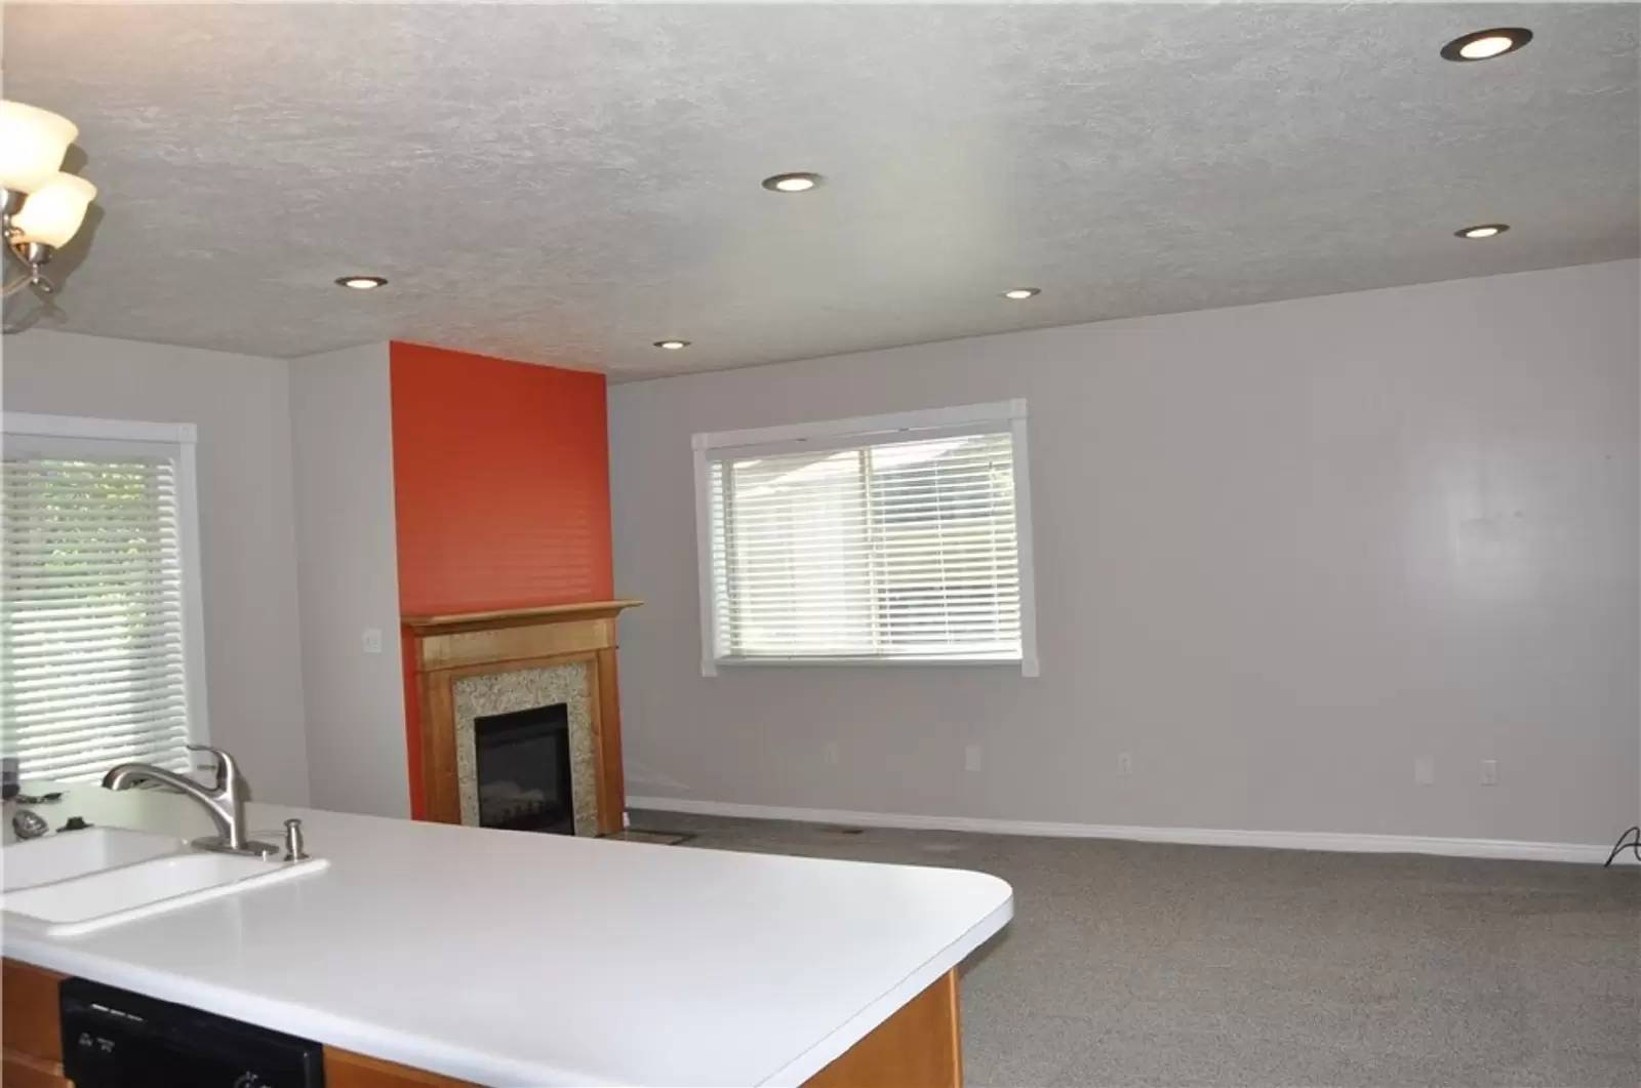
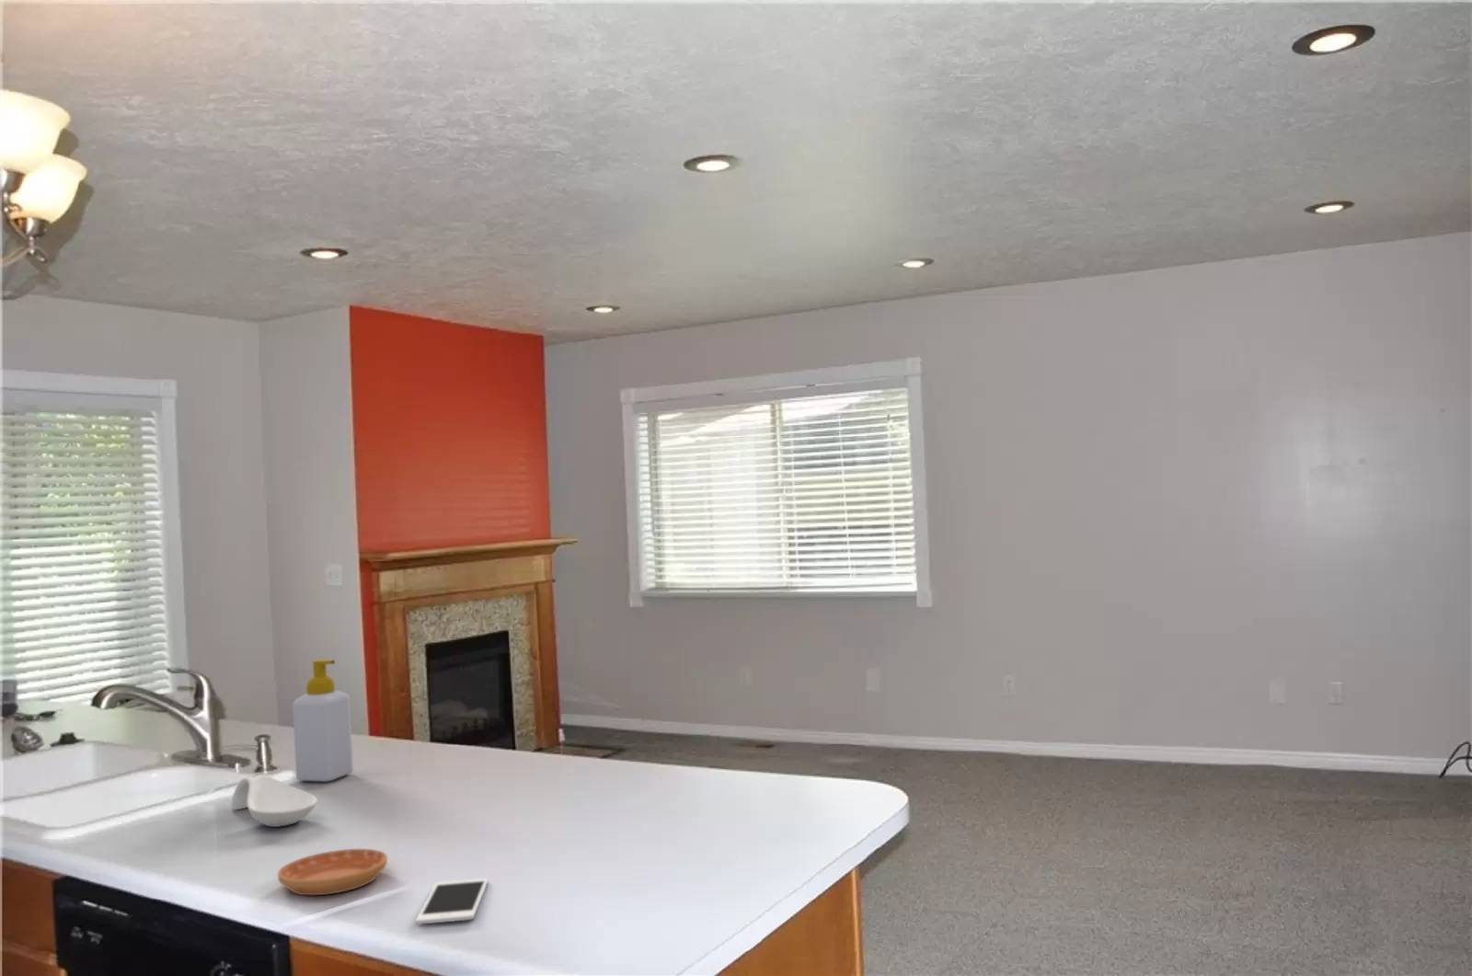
+ cell phone (453, 900)
+ saucer (333, 873)
+ spoon rest (268, 798)
+ soap bottle (323, 719)
